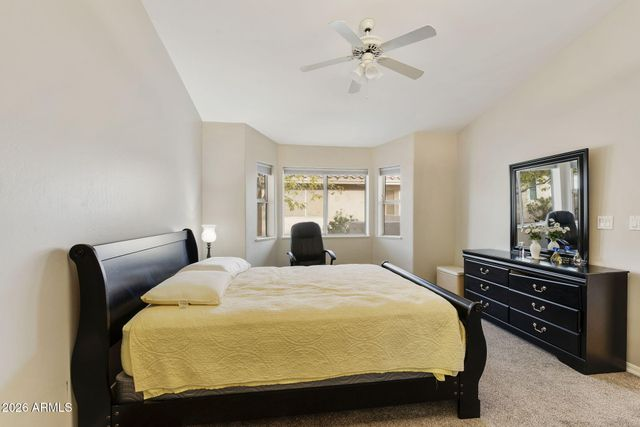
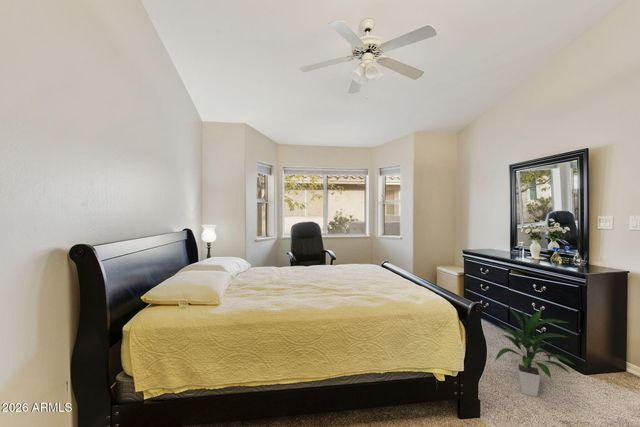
+ indoor plant (530, 349)
